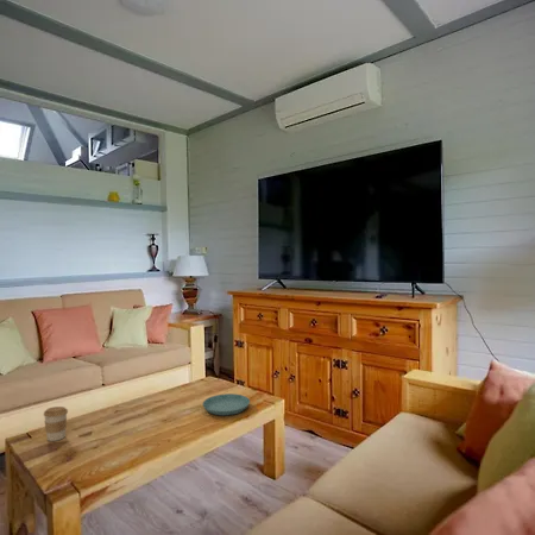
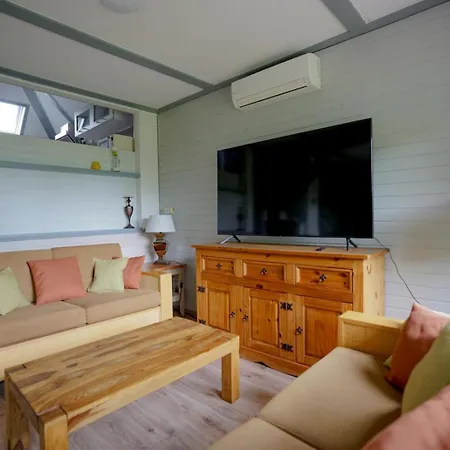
- coffee cup (56, 422)
- saucer (226, 404)
